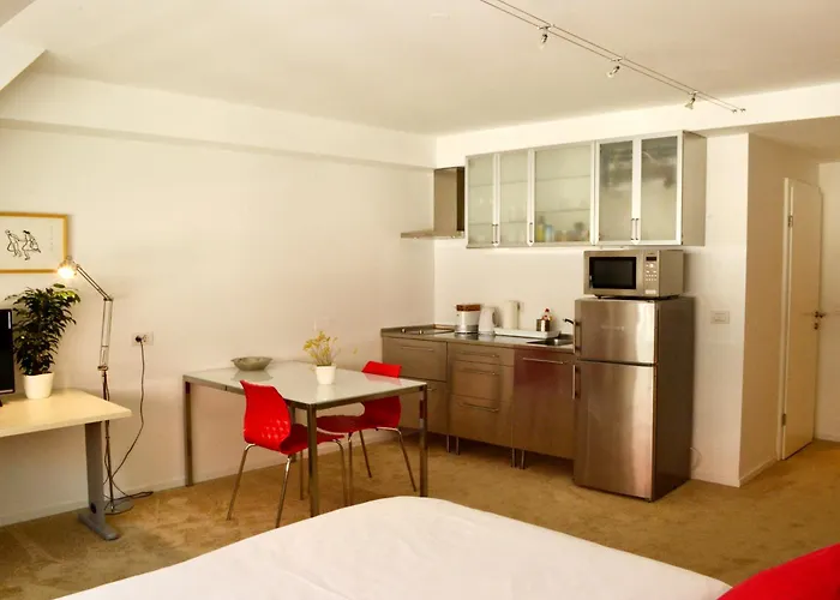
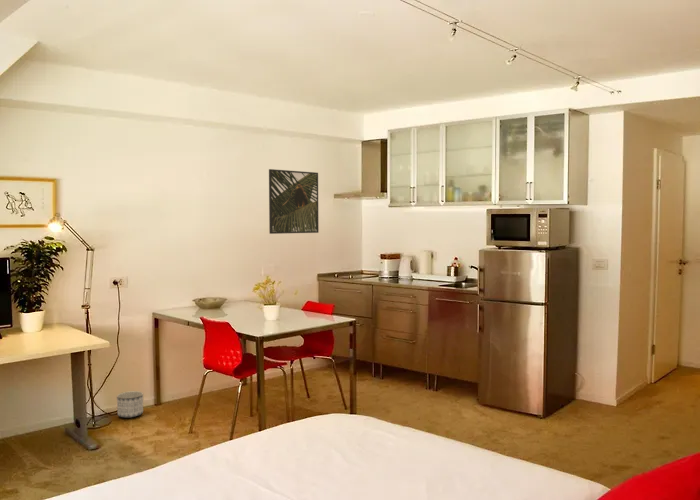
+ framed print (294, 202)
+ planter (130, 405)
